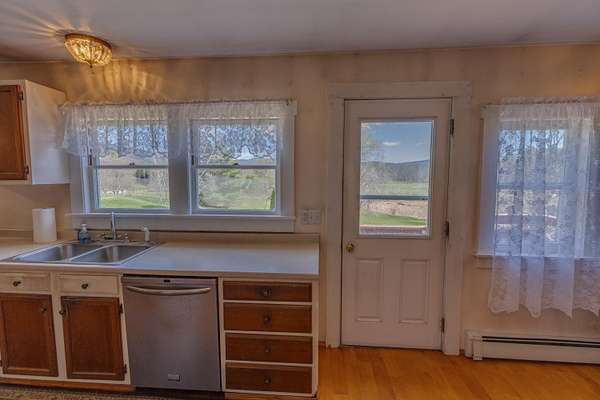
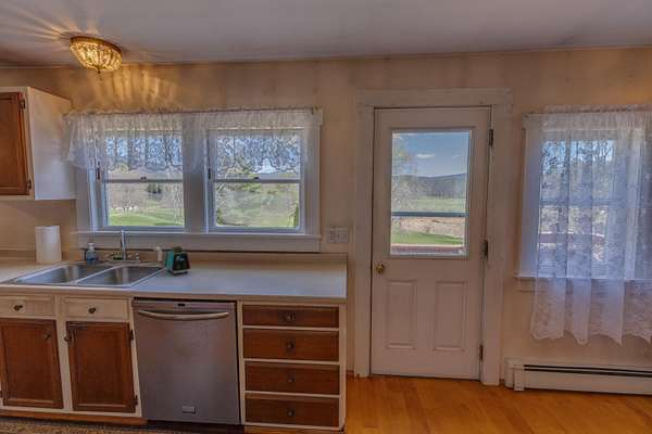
+ toaster (177, 259)
